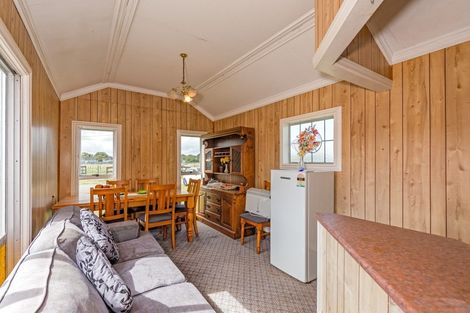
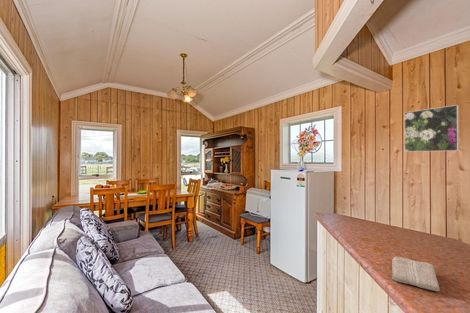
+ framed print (429, 130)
+ washcloth (413, 271)
